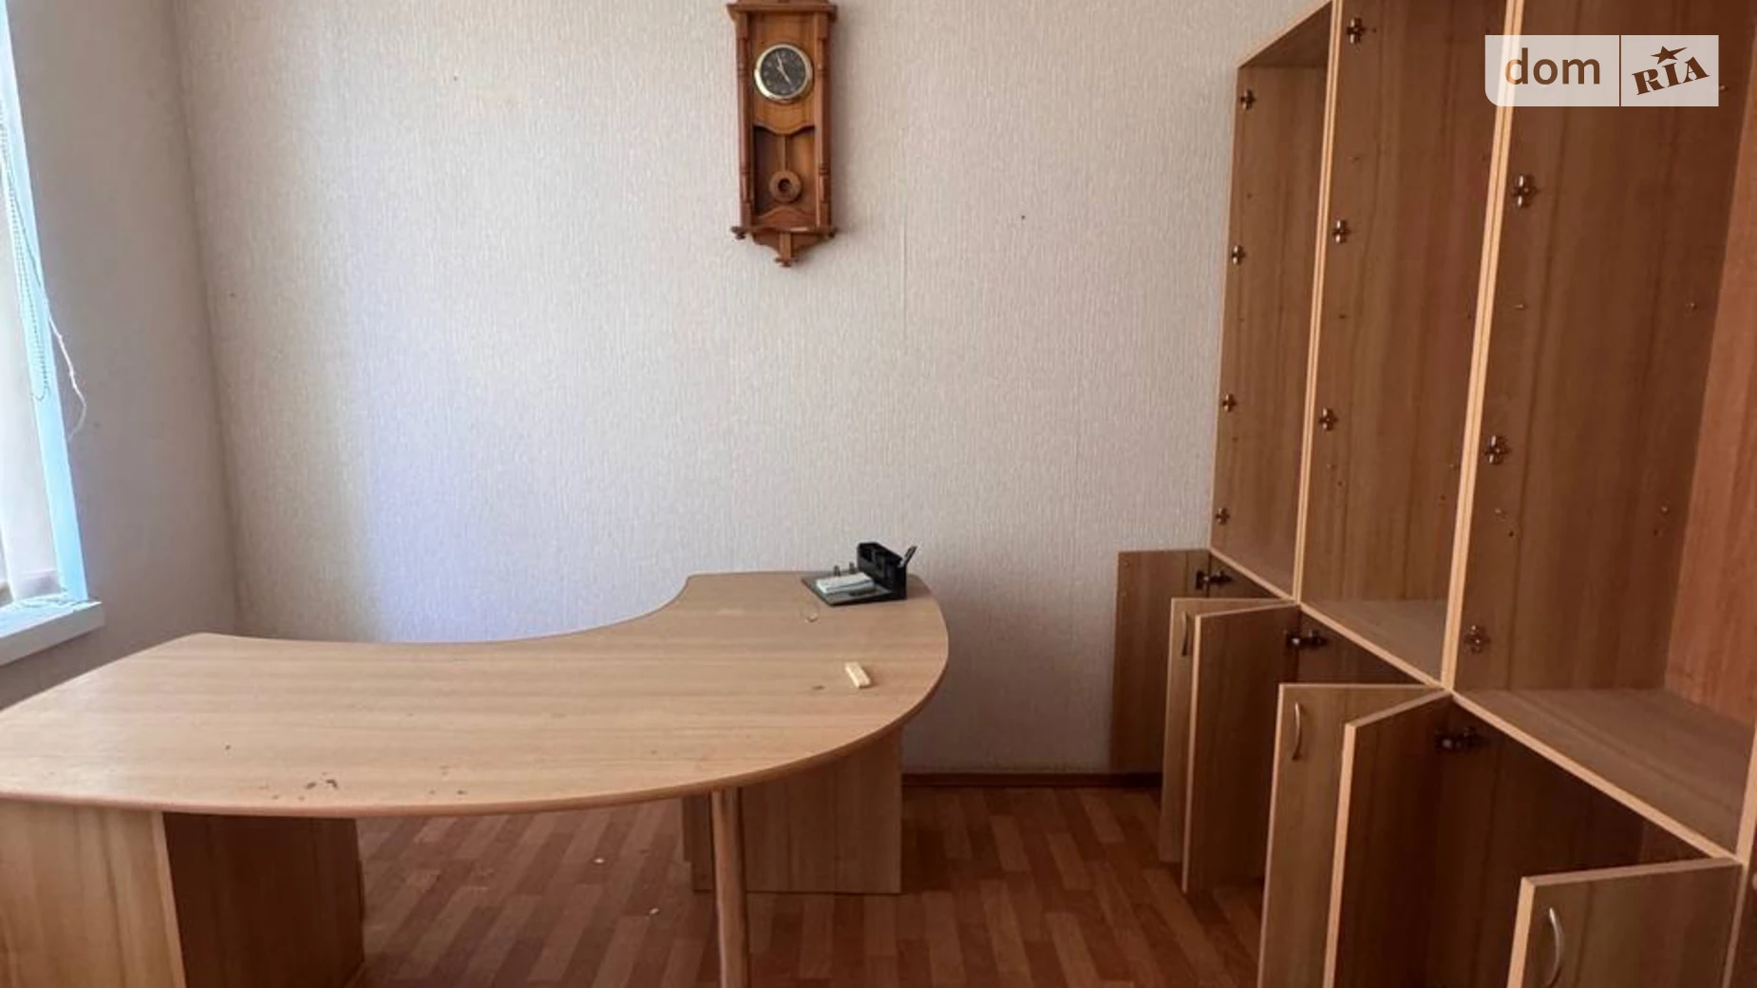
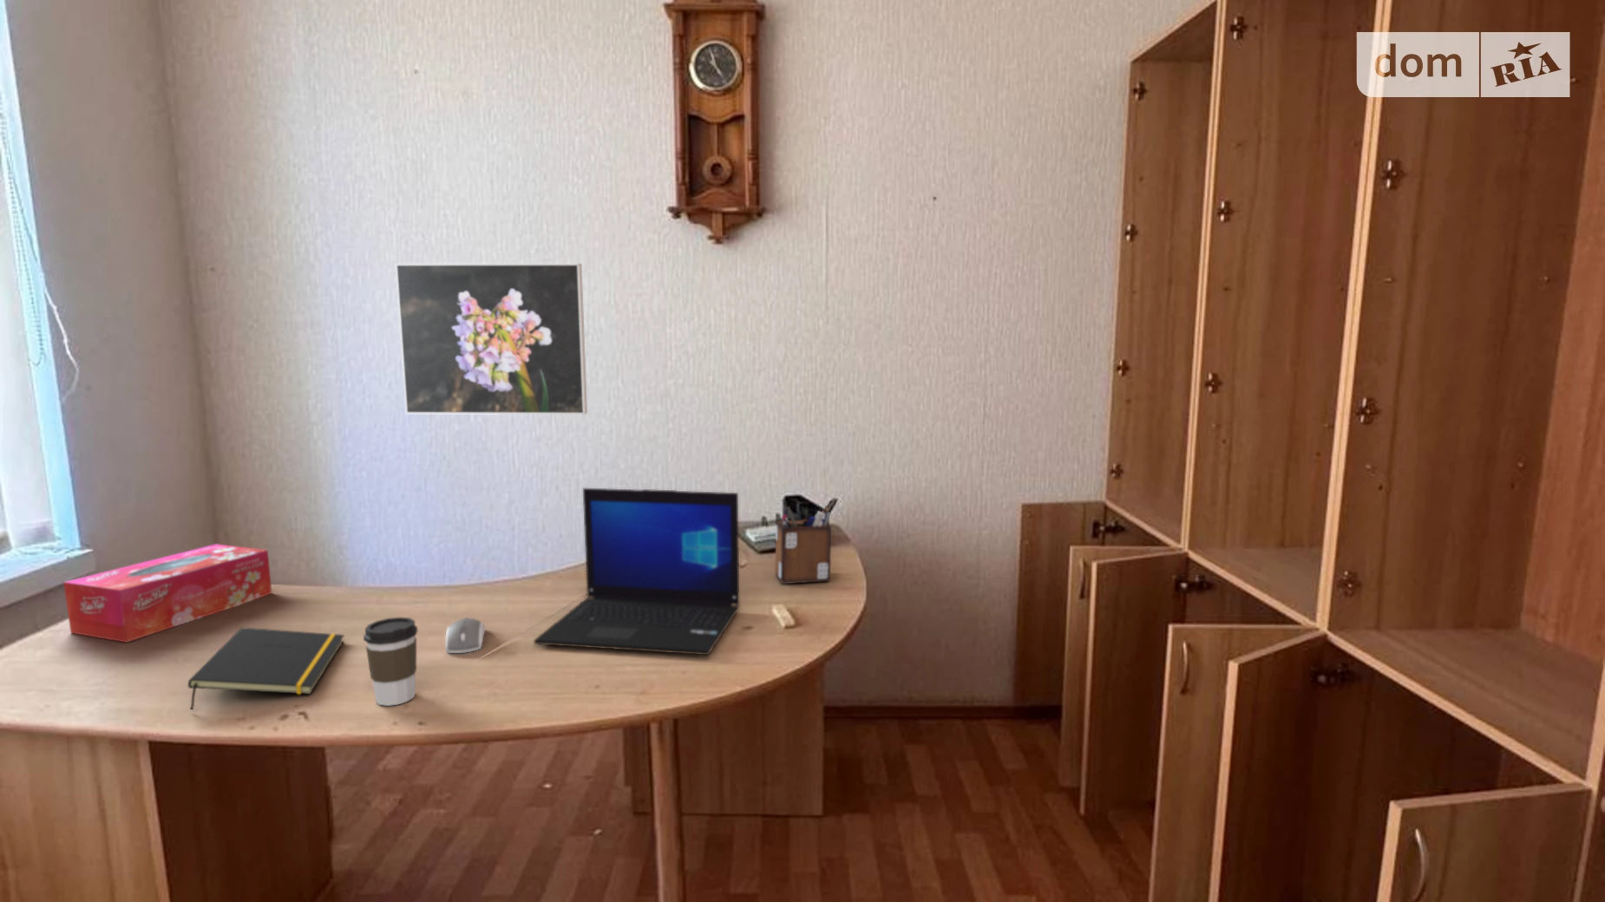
+ coffee cup (394, 661)
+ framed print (493, 339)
+ computer mouse (465, 631)
+ laptop (642, 565)
+ tissue box (175, 588)
+ desk organizer (803, 541)
+ notepad (273, 659)
